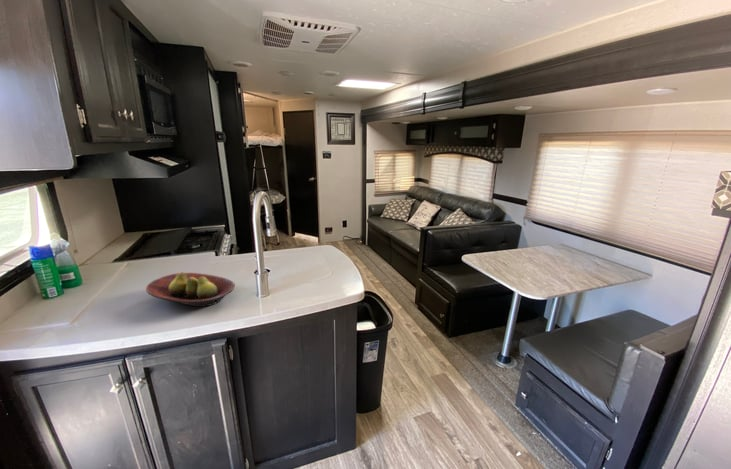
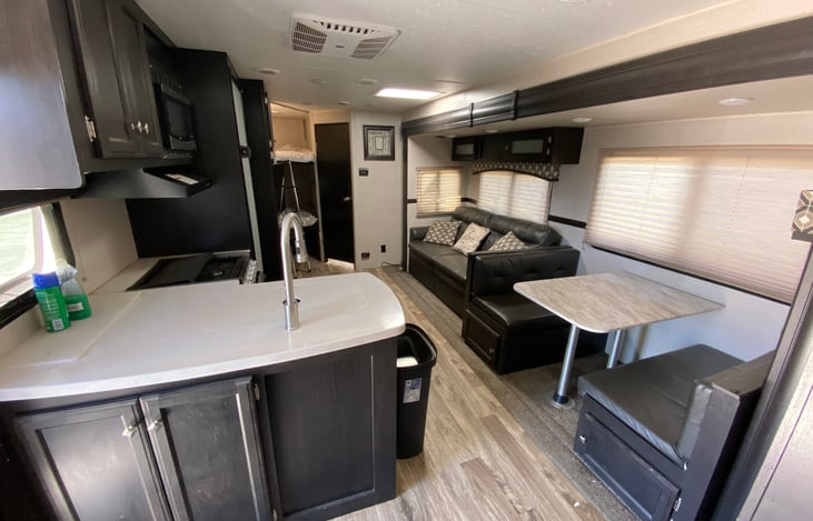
- fruit bowl (191, 286)
